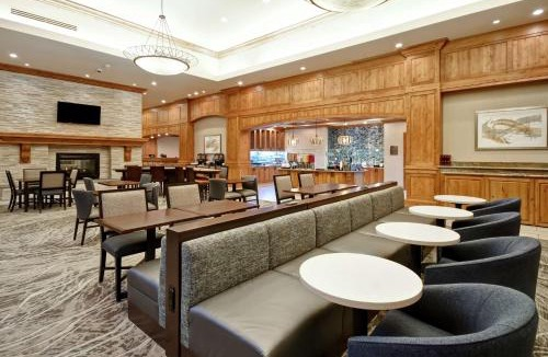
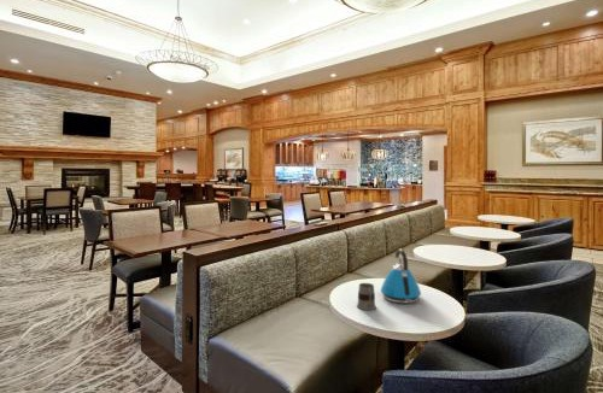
+ mug (367, 297)
+ kettle (400, 272)
